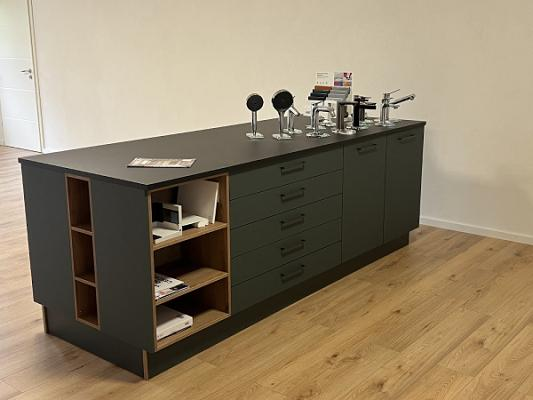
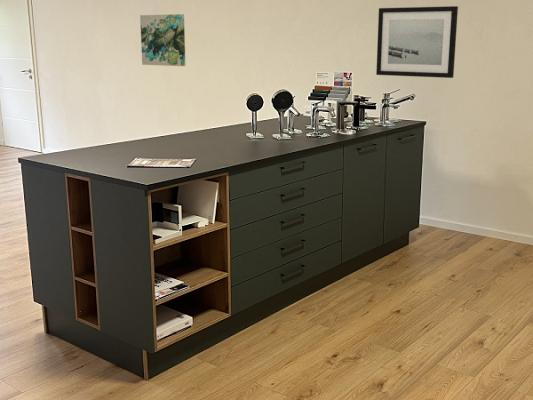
+ wall art (162, 40)
+ wall art (415, 42)
